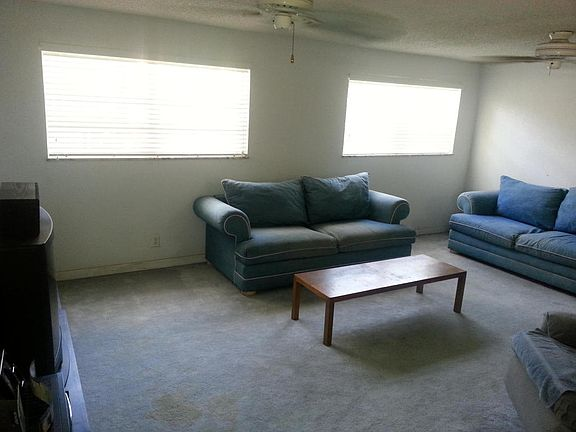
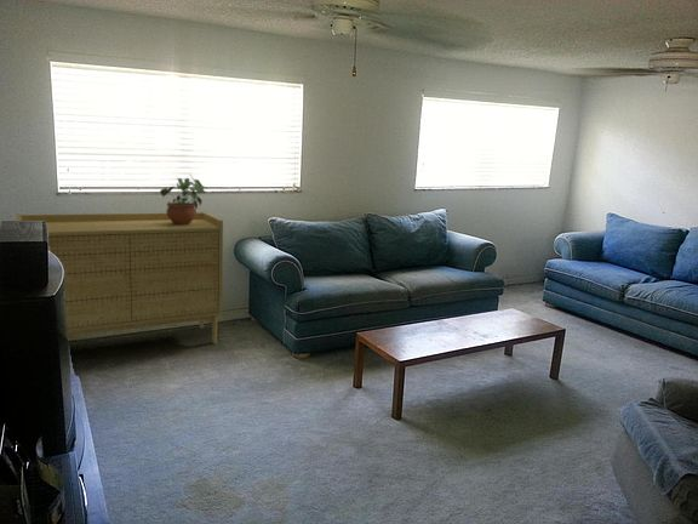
+ potted plant (185, 199)
+ sideboard (125, 283)
